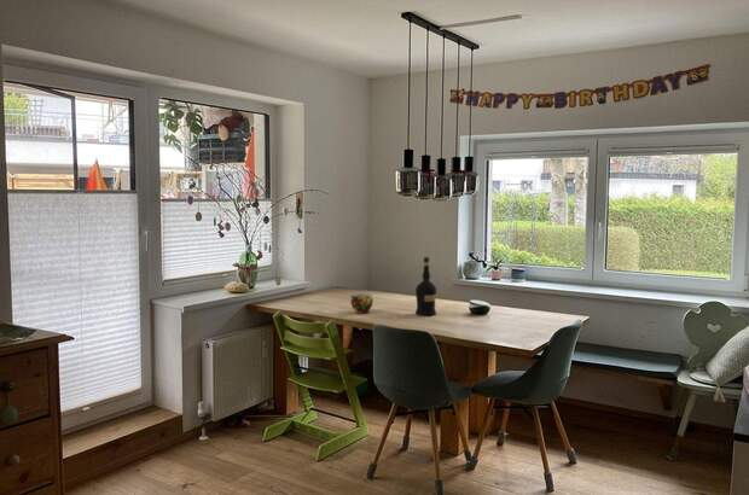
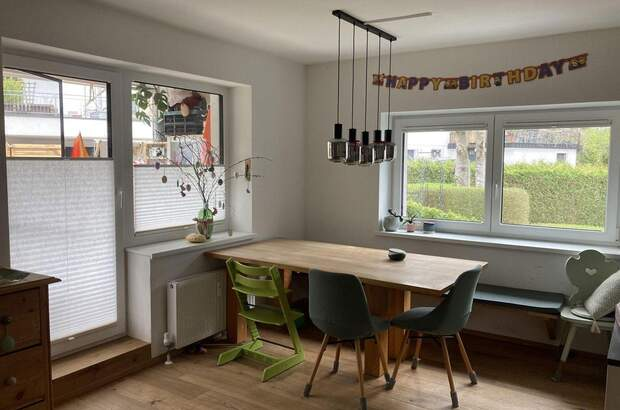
- liquor (425, 285)
- cup (360, 303)
